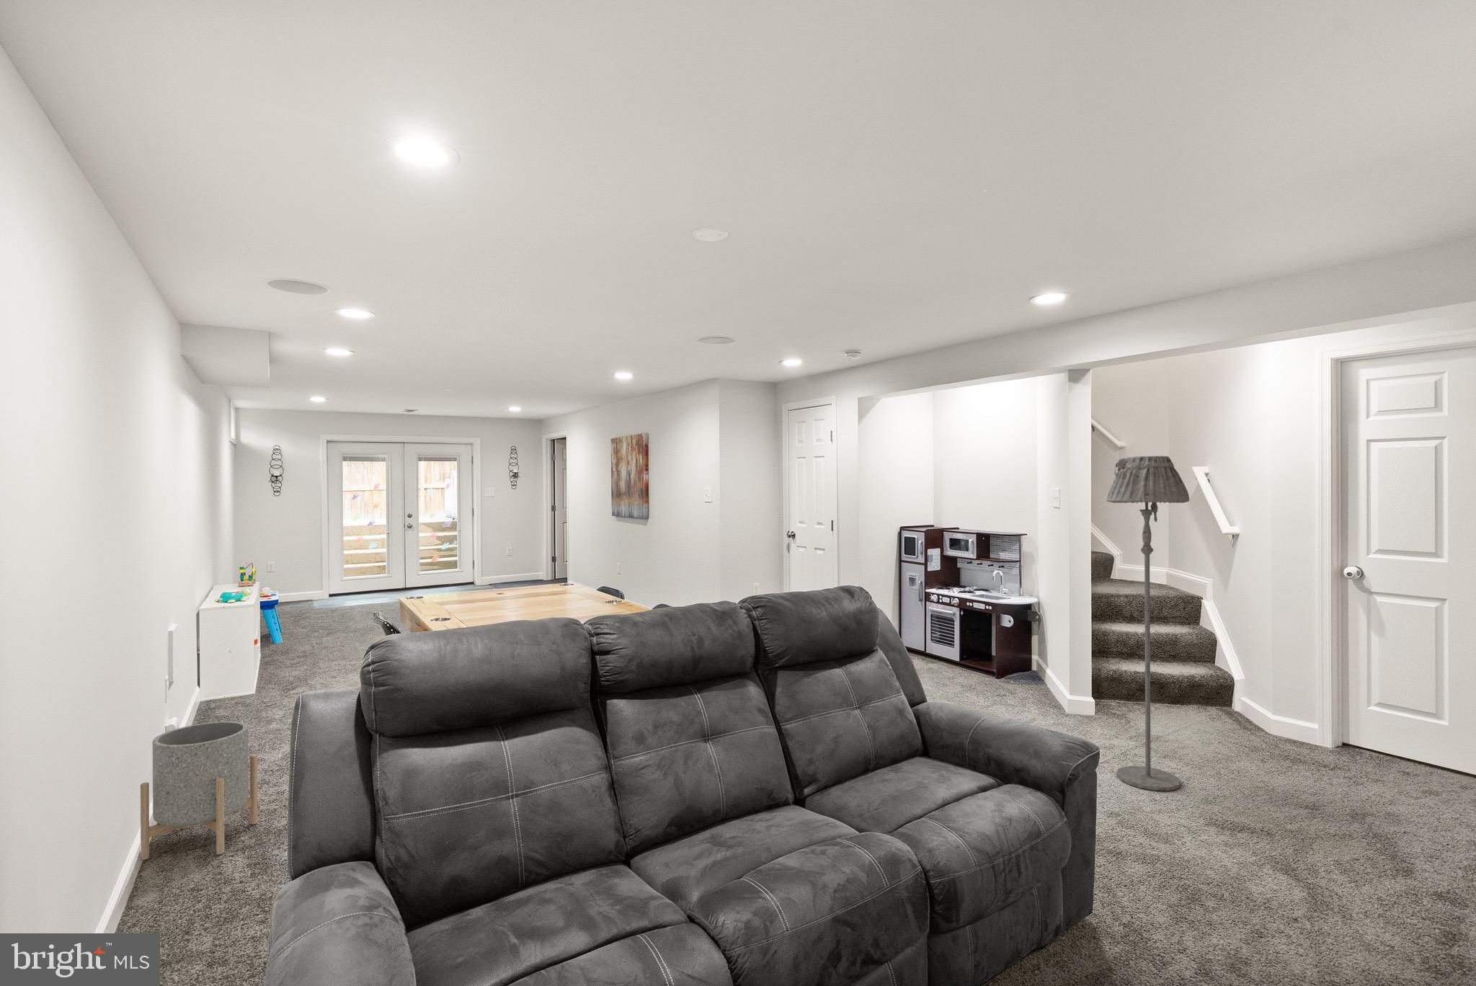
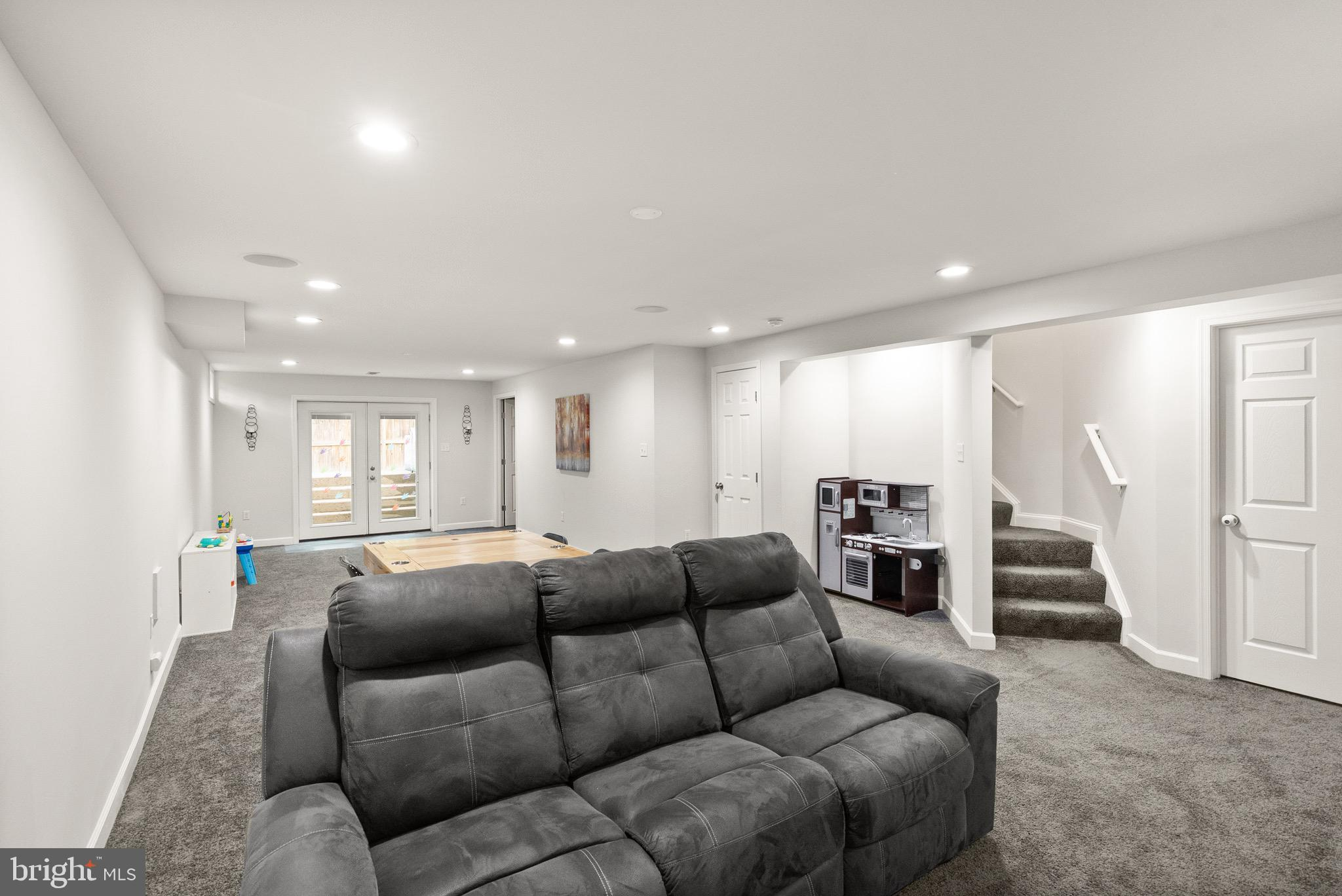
- planter (201, 787)
- floor lamp (1147, 617)
